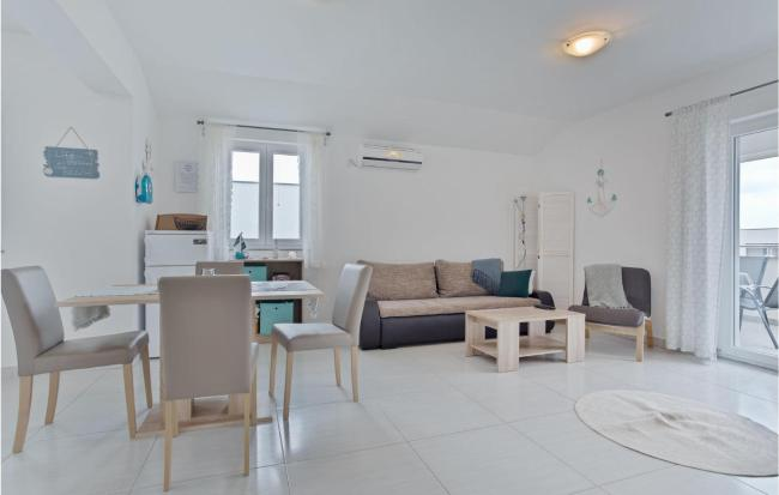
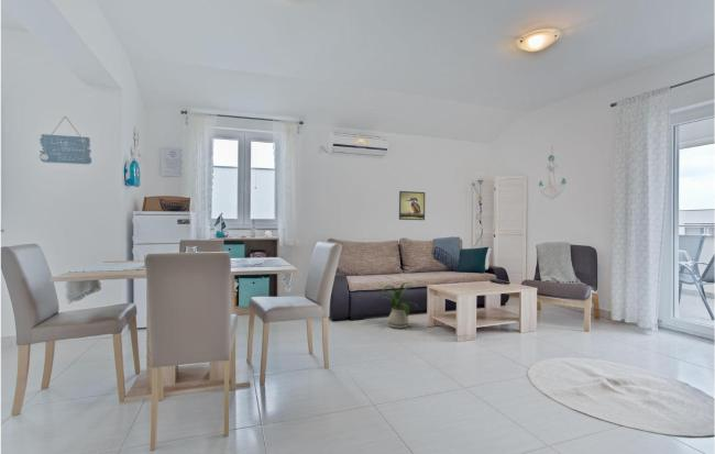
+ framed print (411, 206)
+ house plant (397, 301)
